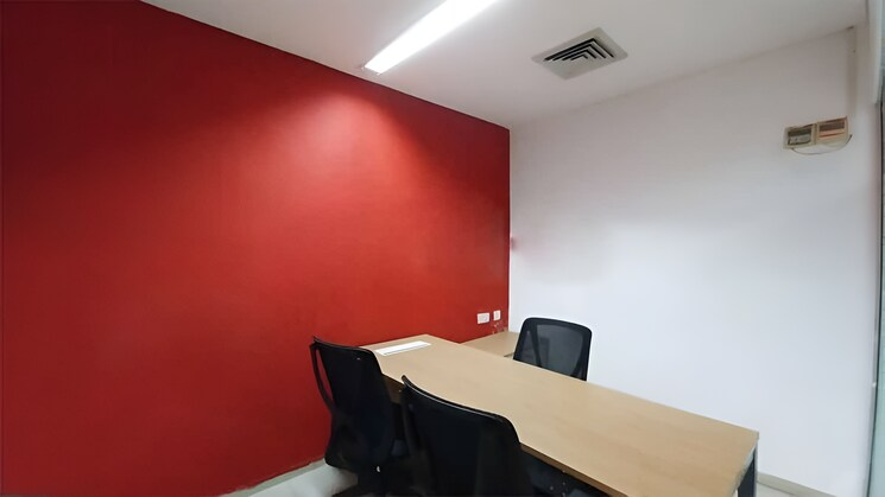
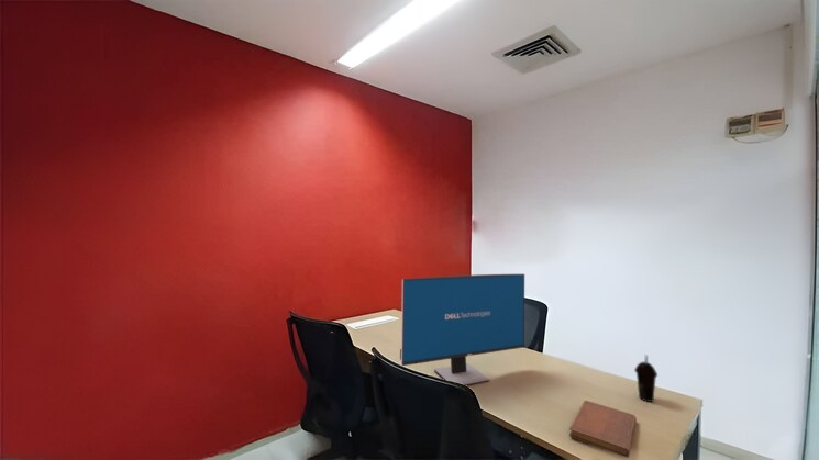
+ cup (645, 377)
+ computer monitor (461, 325)
+ notebook (604, 425)
